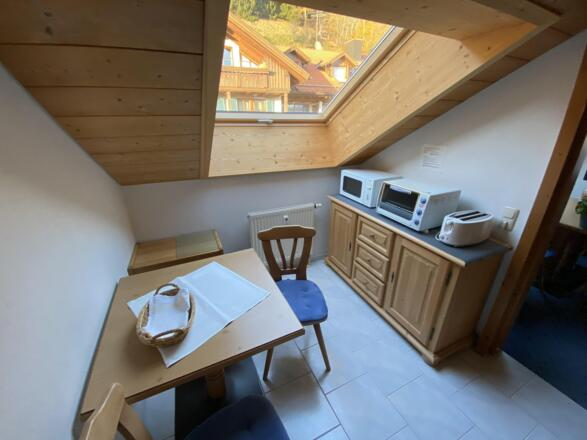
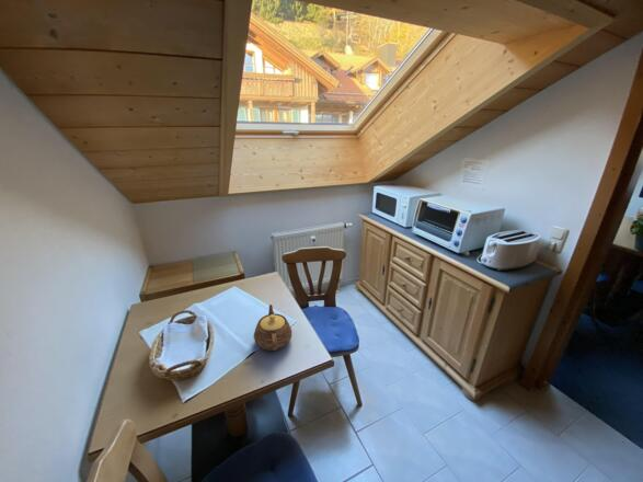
+ teapot (273, 328)
